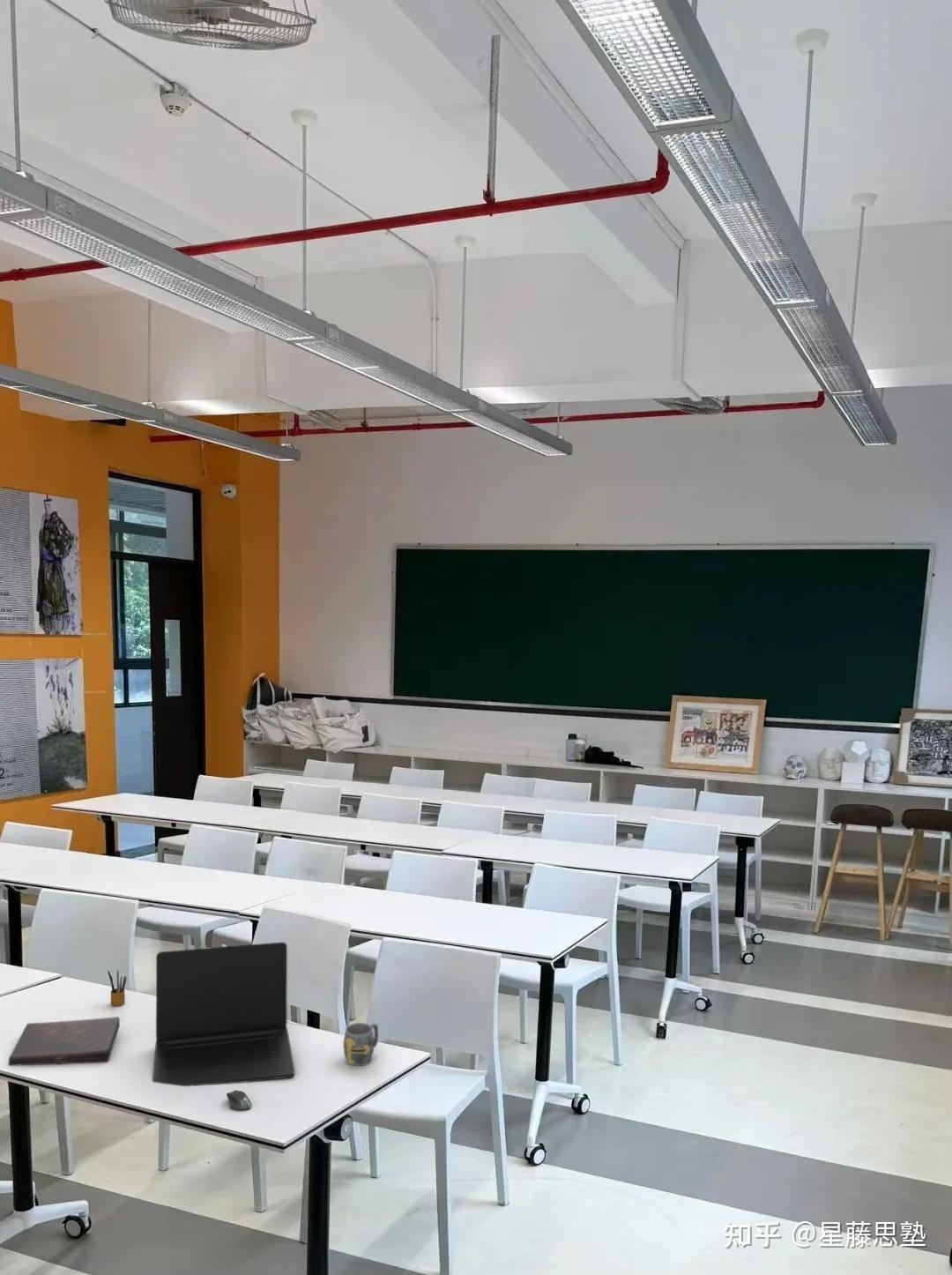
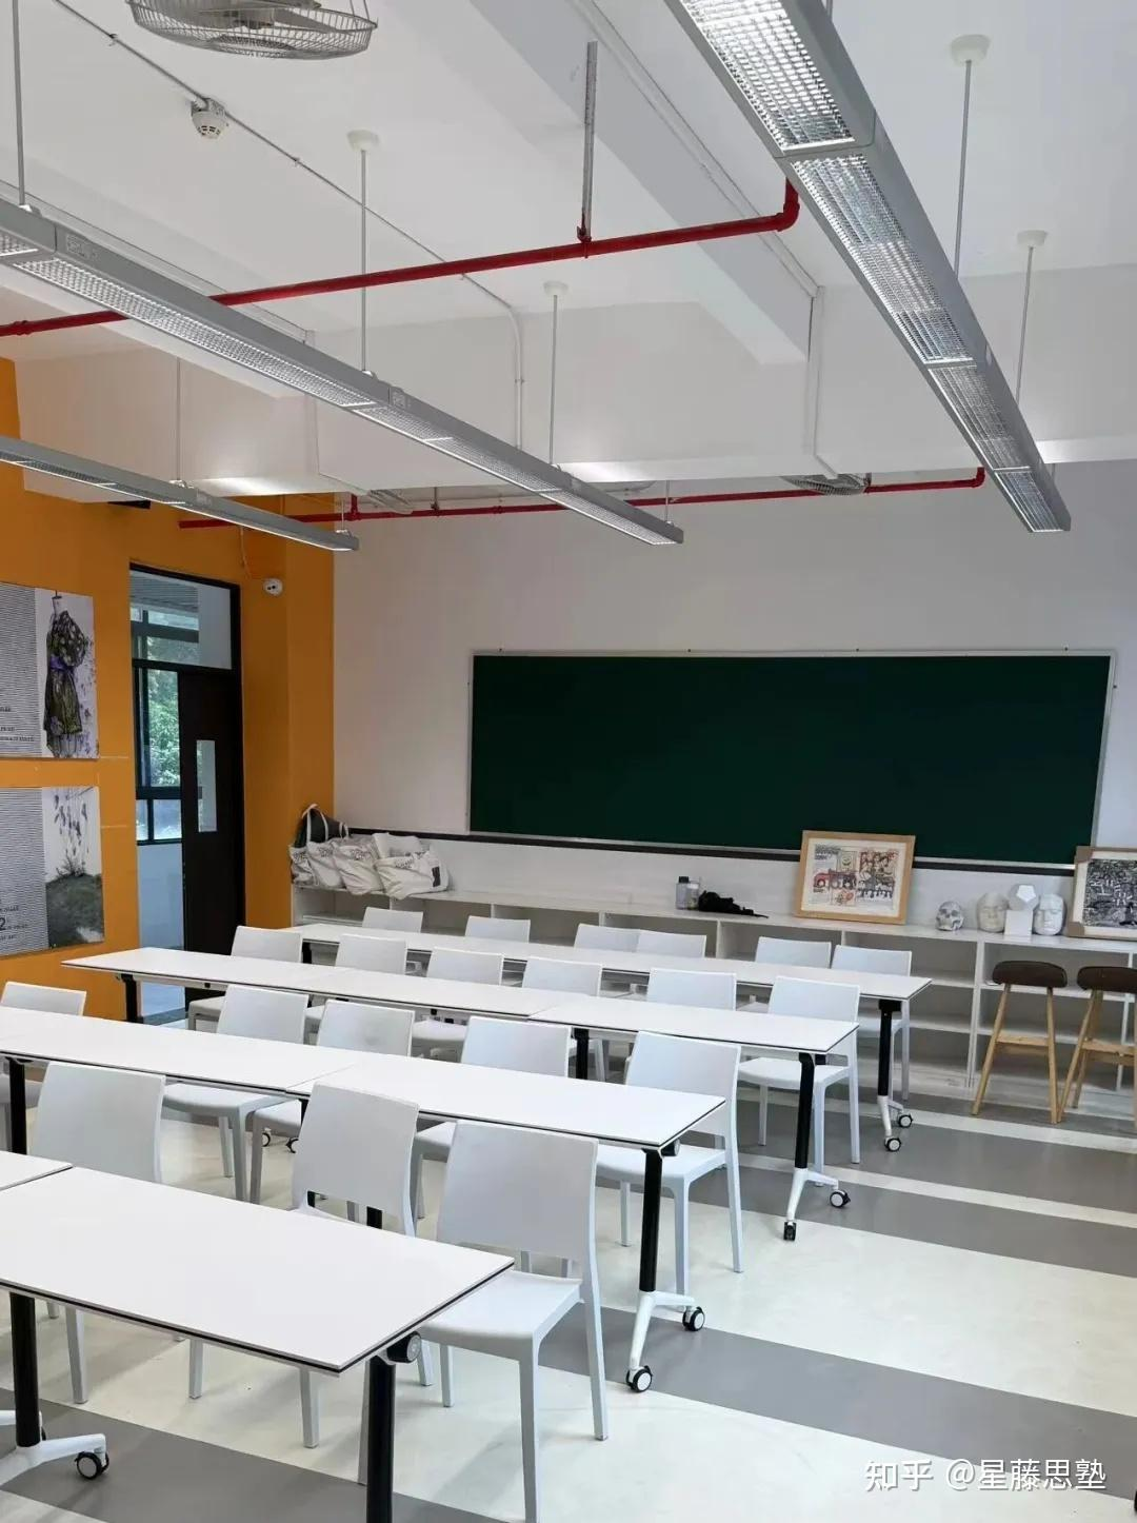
- book (66, 1041)
- pencil box (117, 987)
- laptop (223, 1013)
- mug (362, 1042)
- computer mouse (238, 1098)
